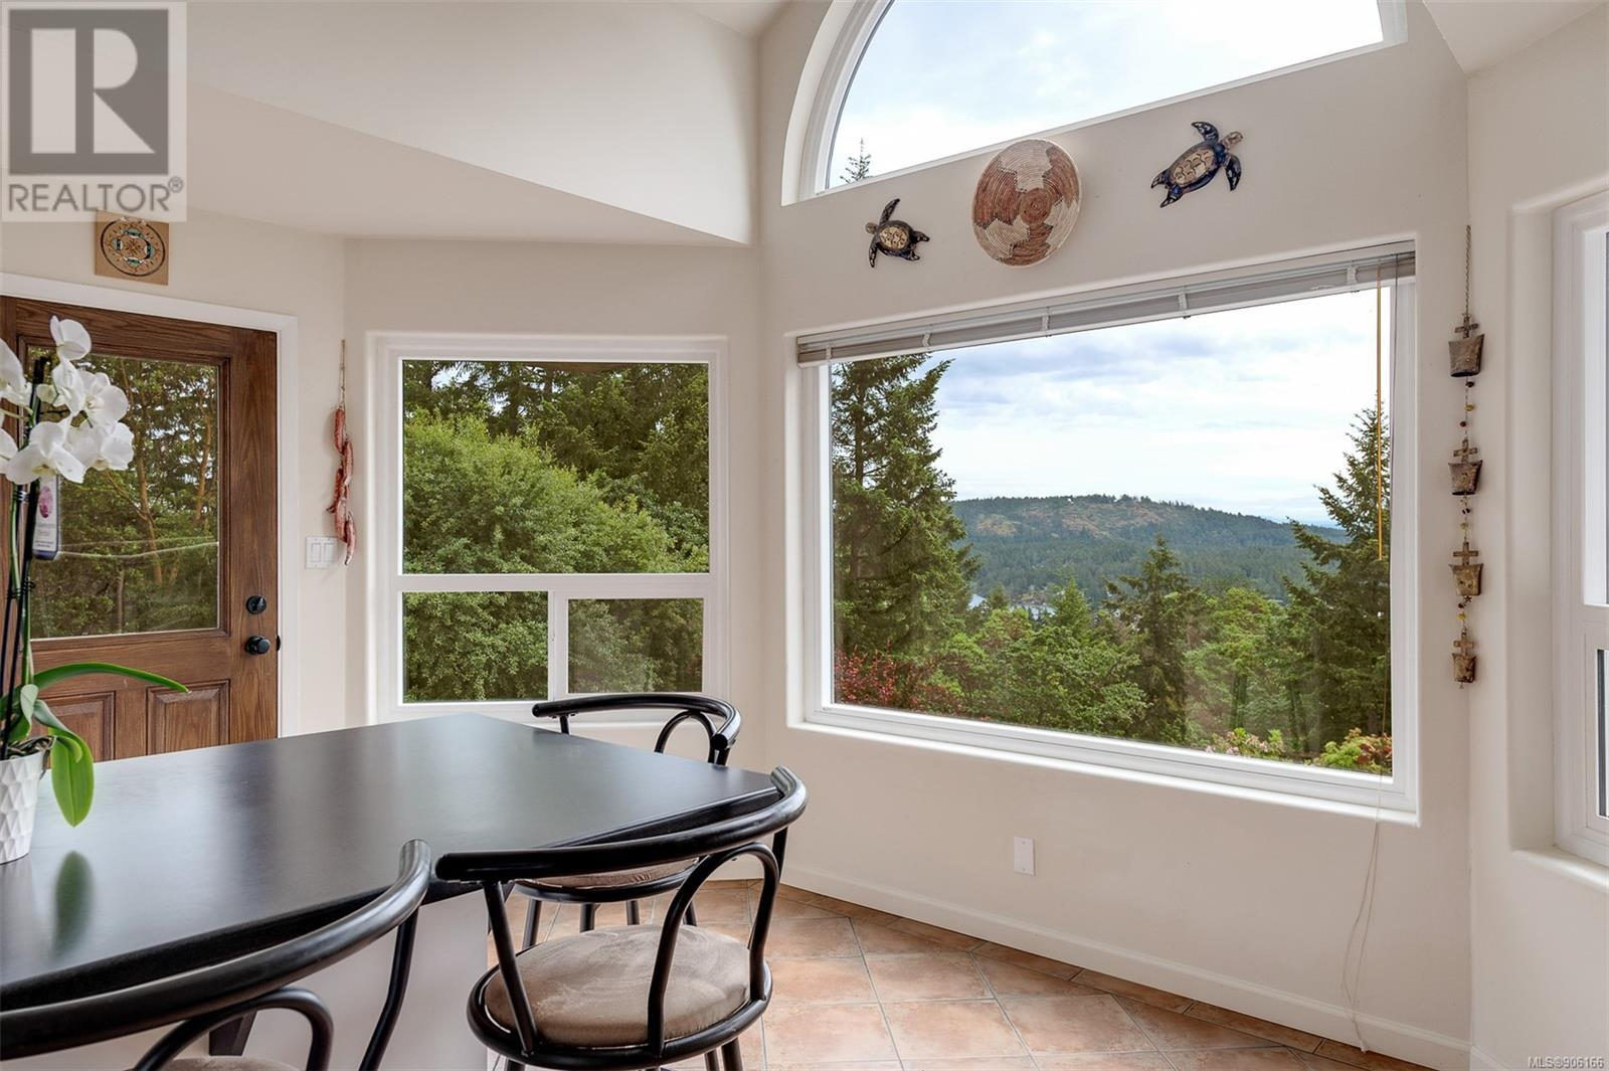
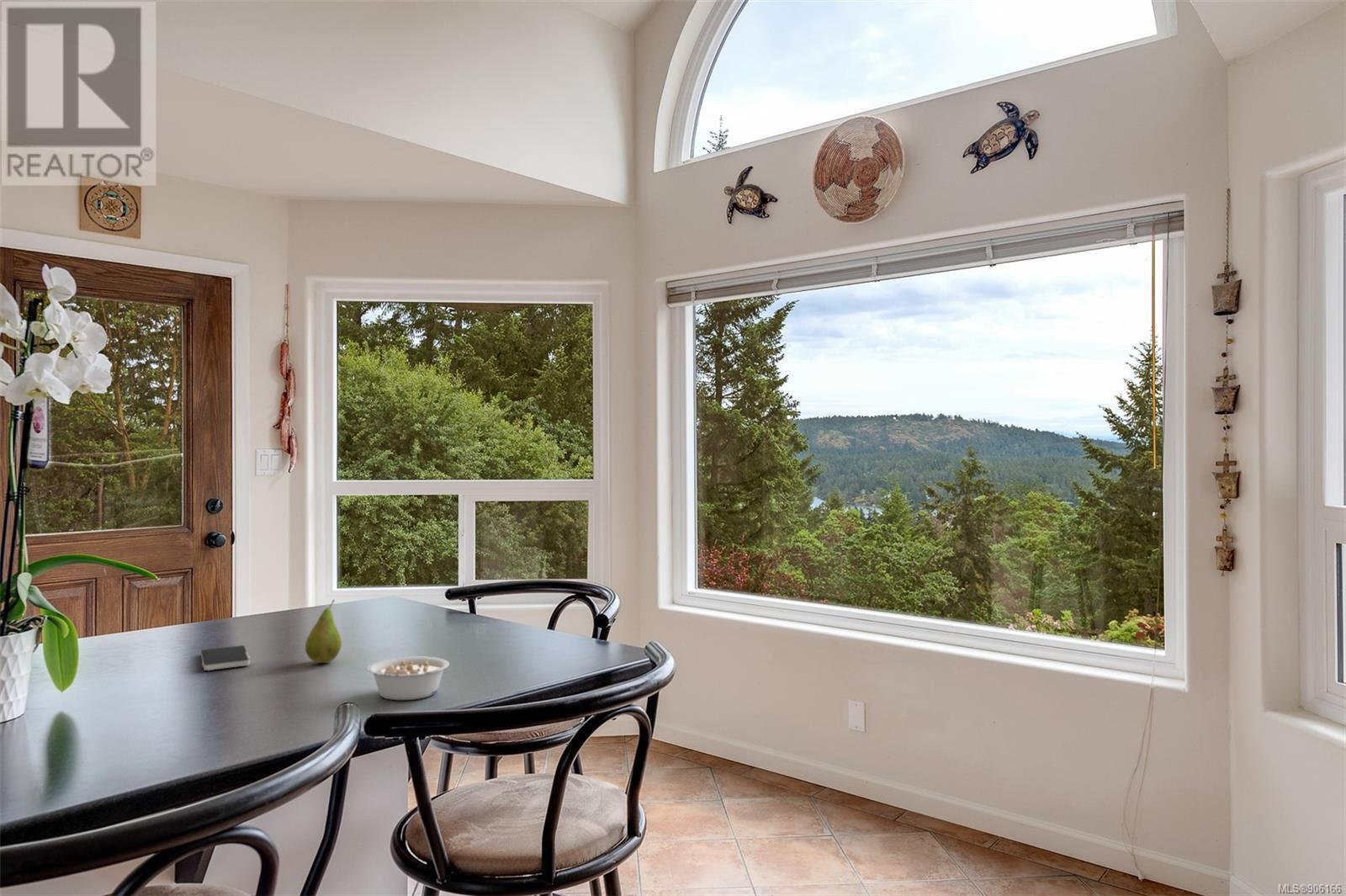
+ legume (411, 676)
+ fruit (323, 632)
+ smartphone (225, 657)
